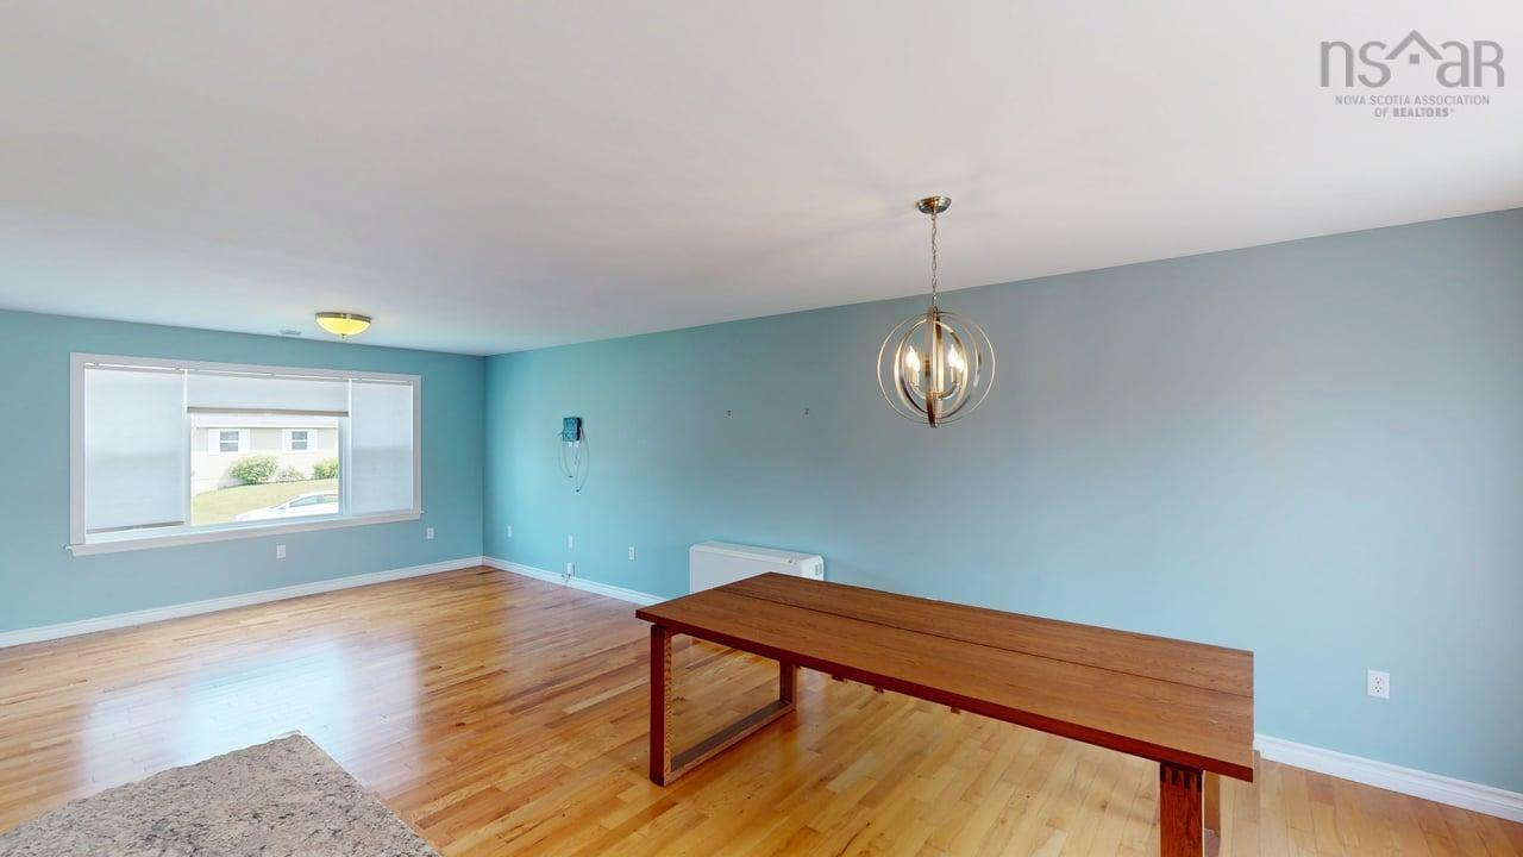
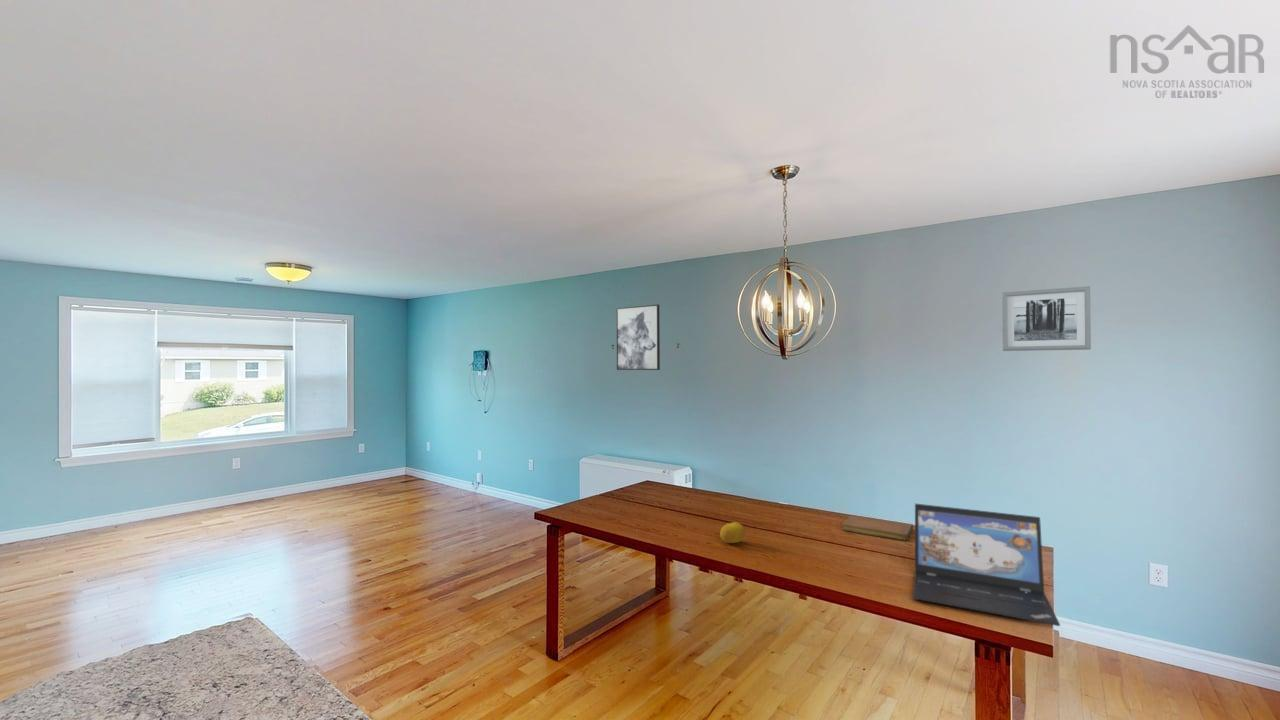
+ fruit (732, 532)
+ wall art (637, 338)
+ notebook (877, 526)
+ laptop (978, 557)
+ wall art (1044, 320)
